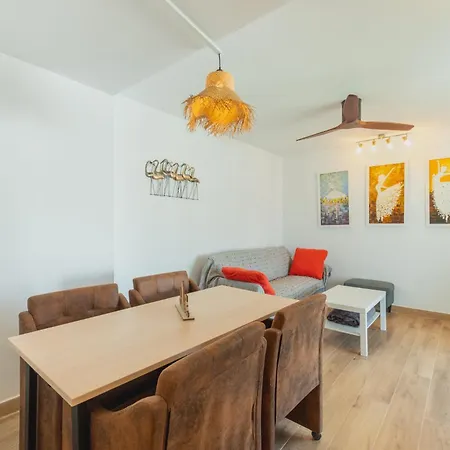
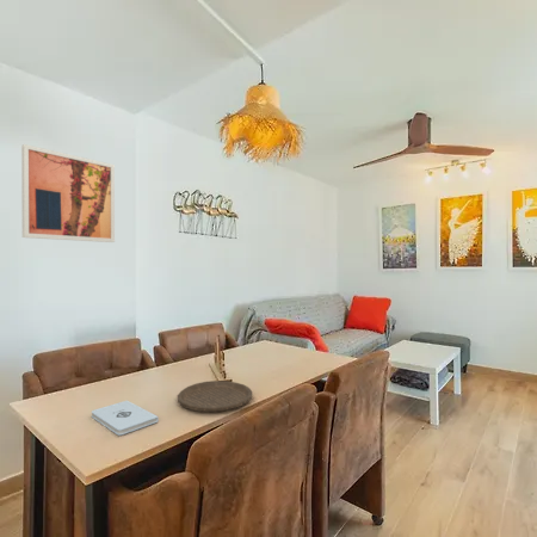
+ plate (215, 395)
+ notepad (123, 415)
+ wall art (72, 197)
